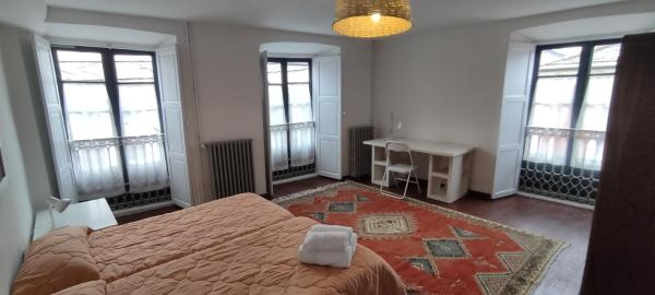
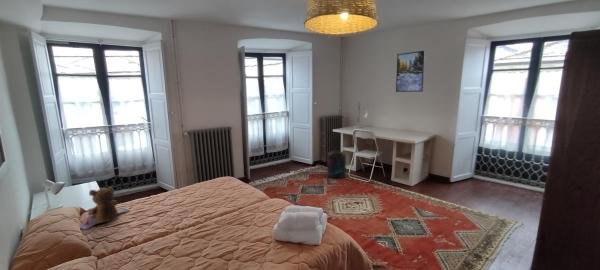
+ teddy bear (103, 202)
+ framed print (409, 72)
+ supplement container (336, 163)
